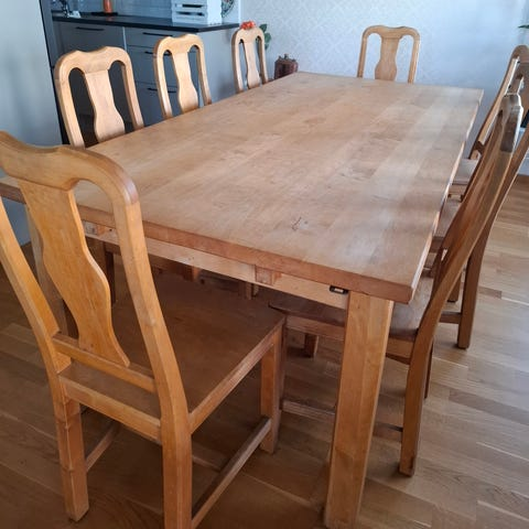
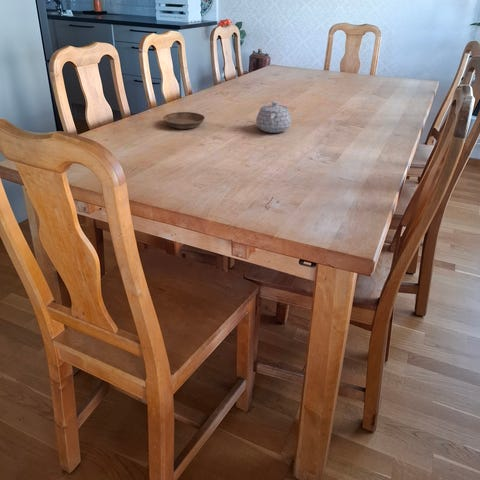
+ teapot (274, 115)
+ saucer (184, 121)
